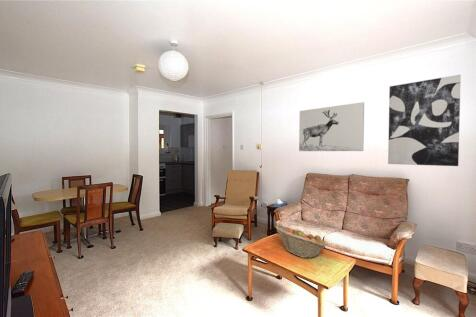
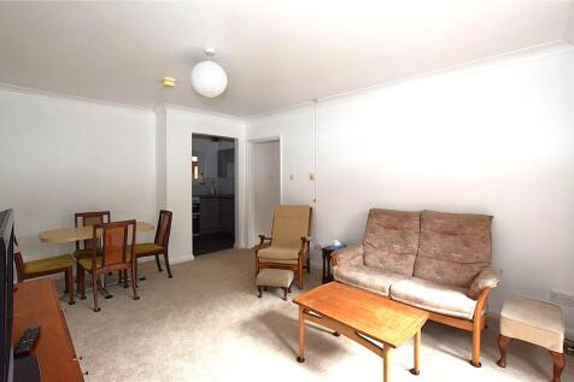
- wall art (421, 123)
- wall art (328, 129)
- fruit basket (299, 239)
